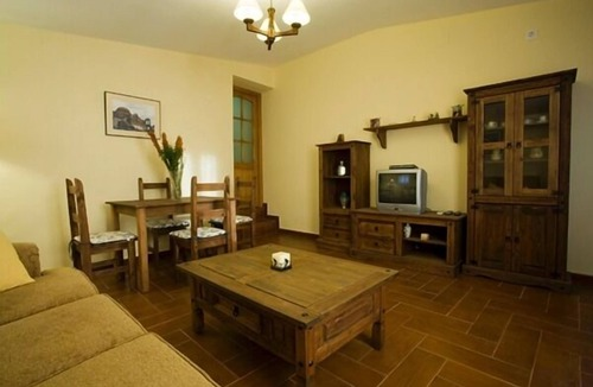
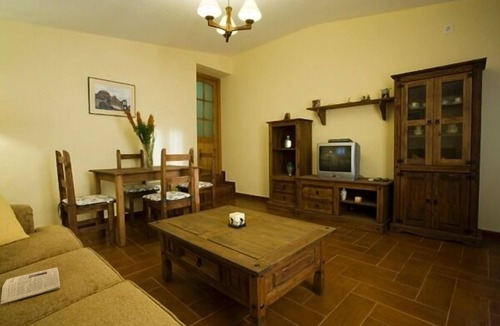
+ magazine (32, 279)
